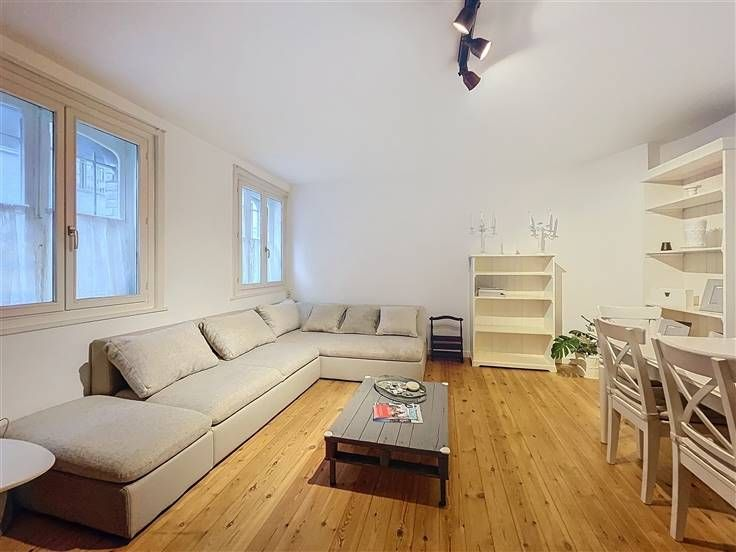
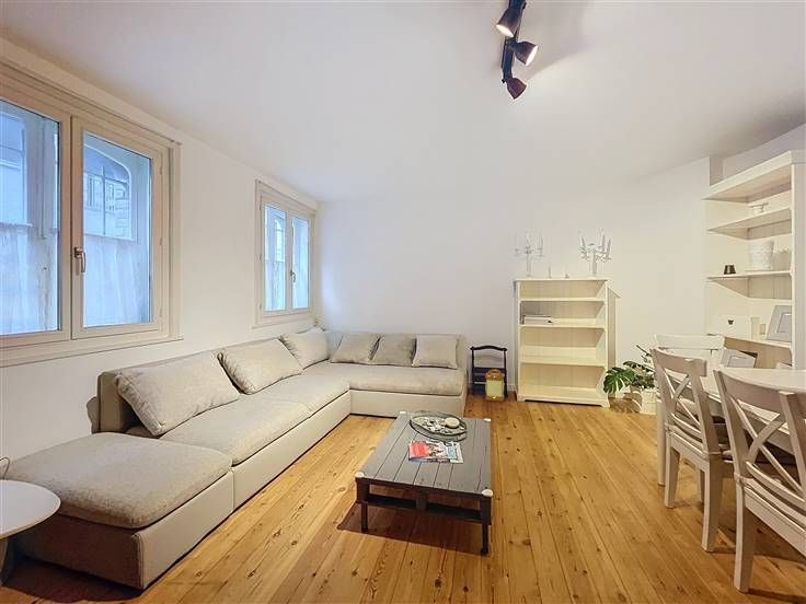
+ lantern (494, 383)
